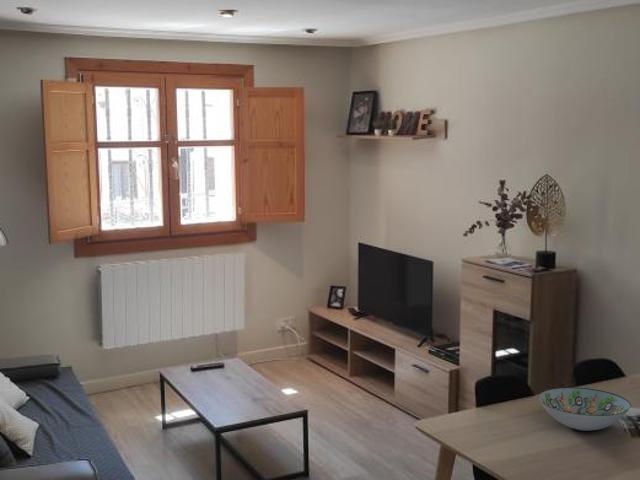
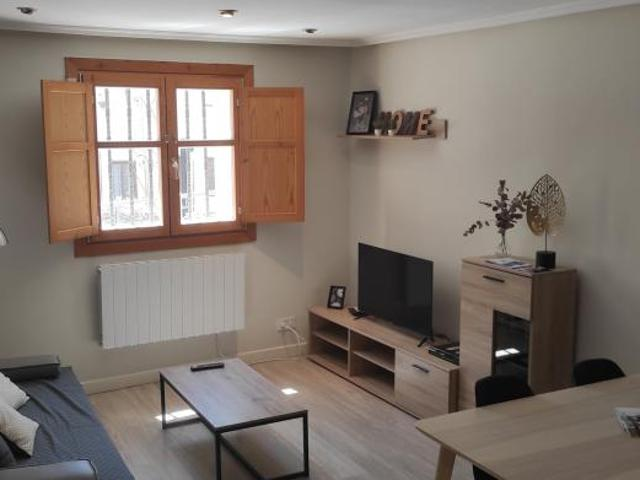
- decorative bowl (583, 413)
